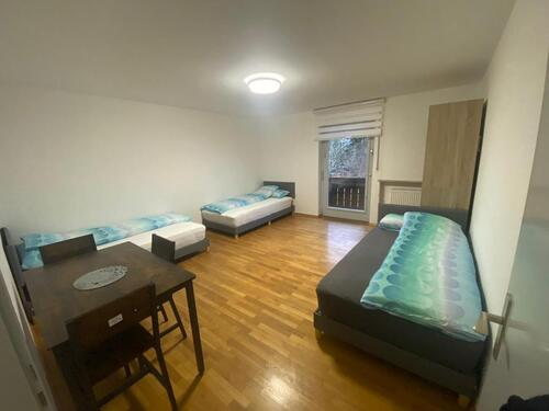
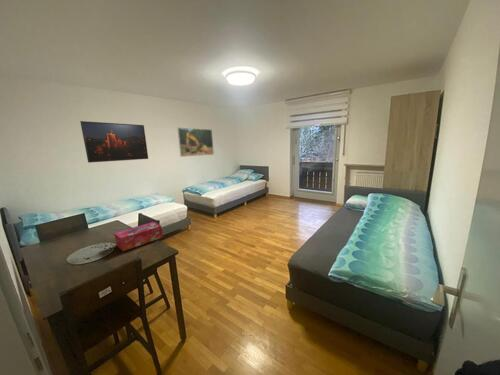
+ tissue box (139, 235)
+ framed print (118, 142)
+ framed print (197, 142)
